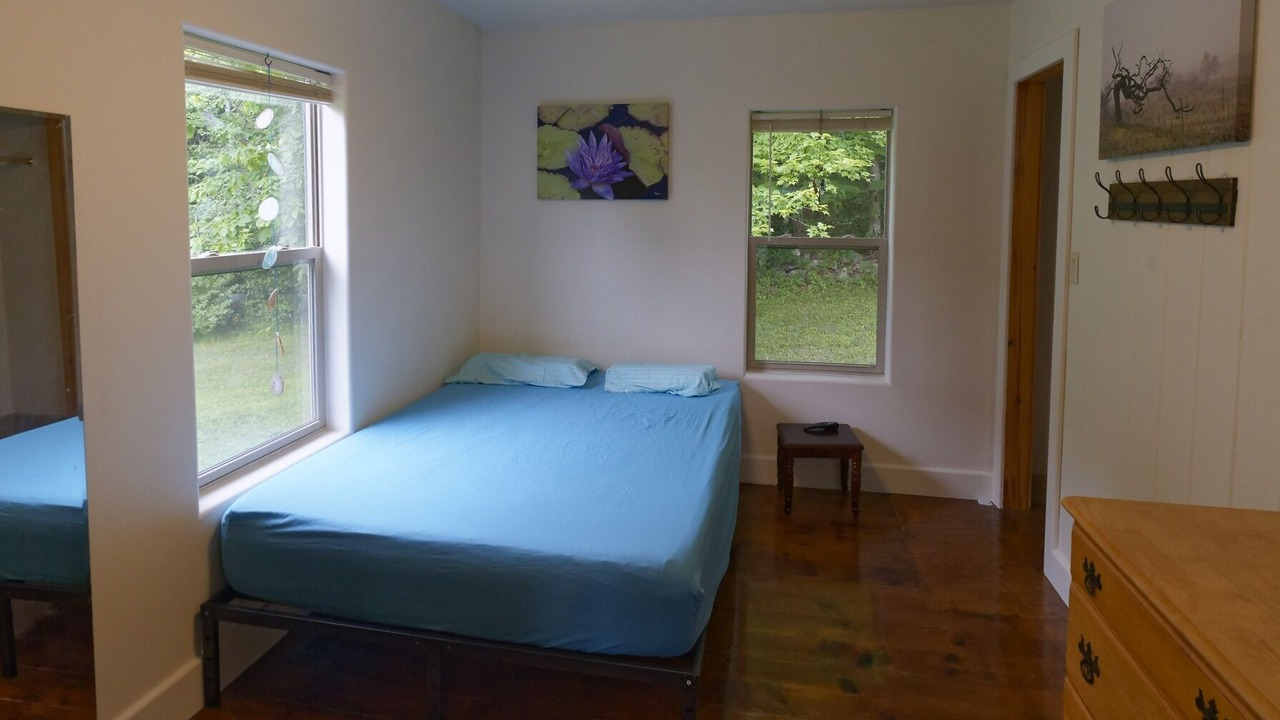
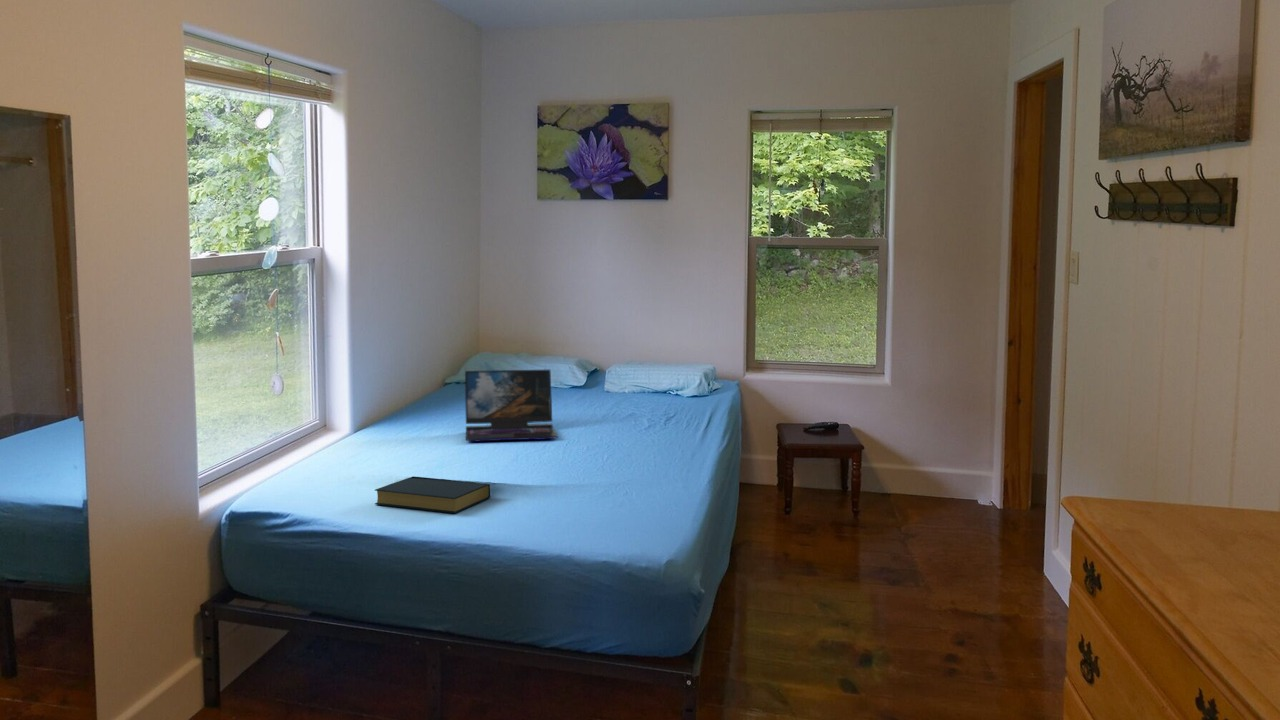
+ laptop (510, 404)
+ hardback book (433, 493)
